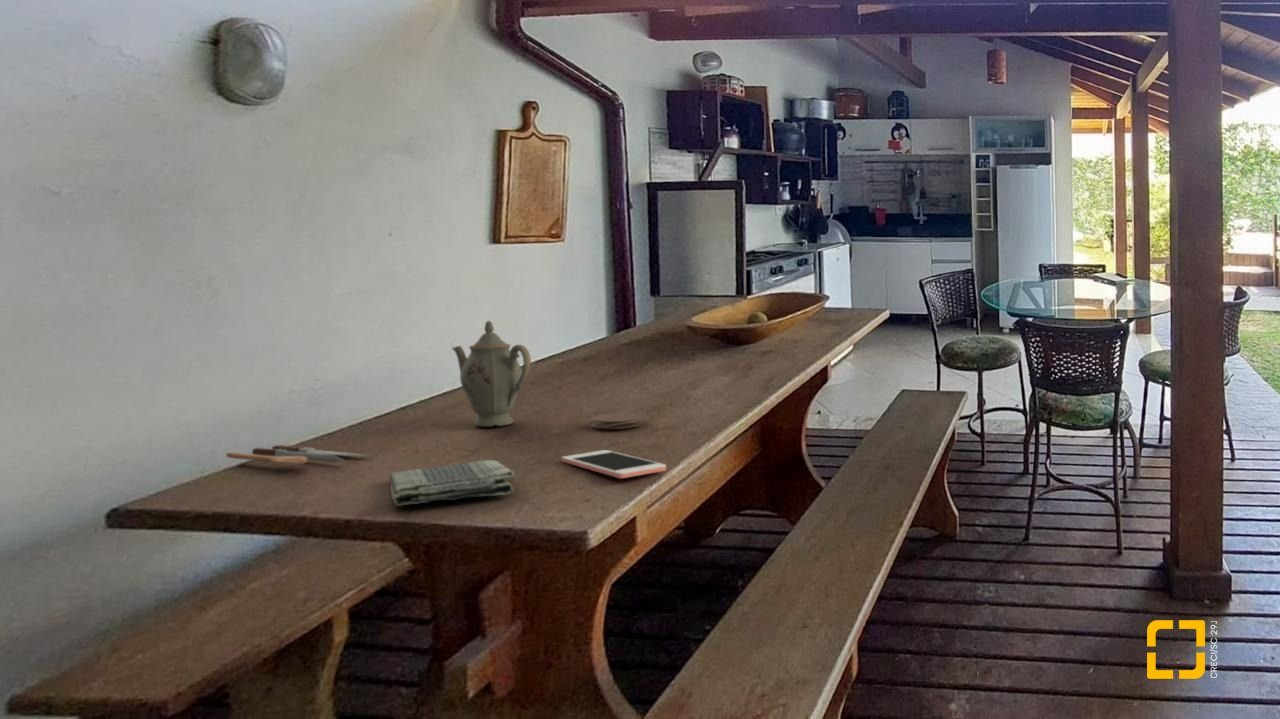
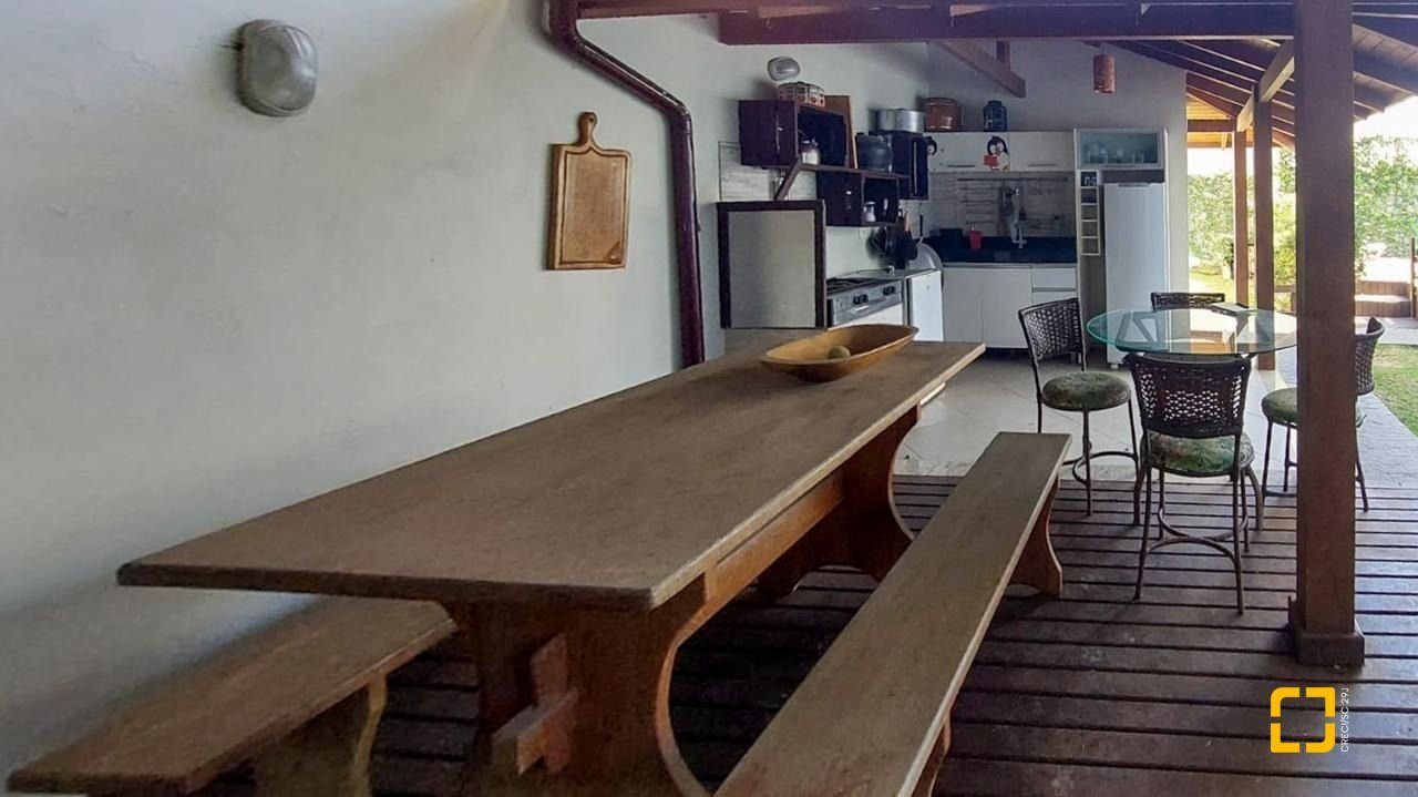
- spoon (295, 456)
- chinaware (490, 372)
- cell phone (612, 463)
- coaster (617, 420)
- dish towel (449, 478)
